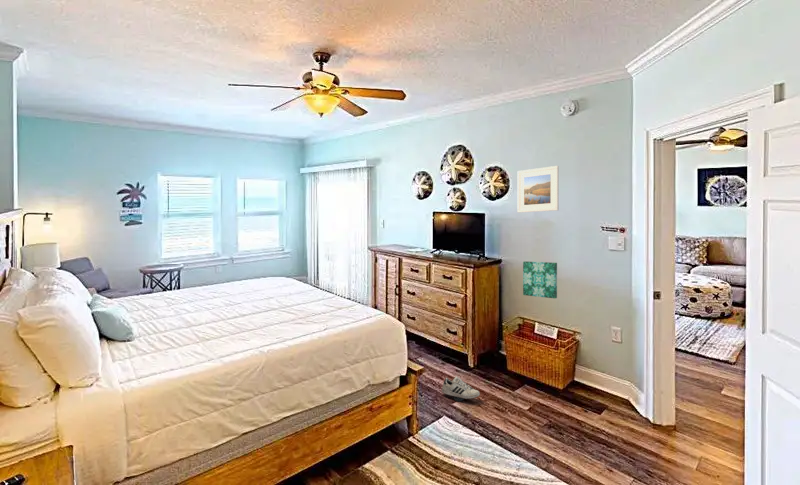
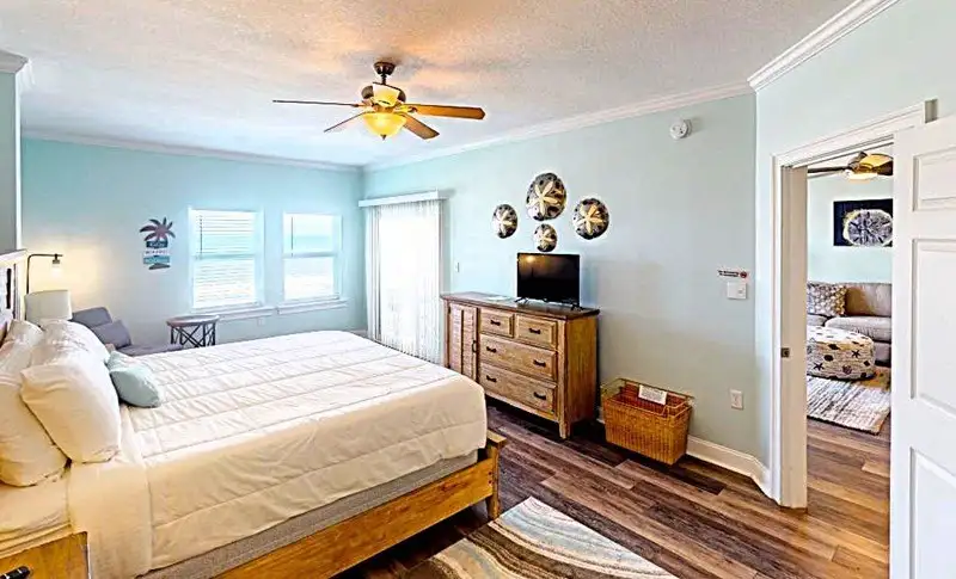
- shoe (460, 388)
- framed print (537, 190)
- wall art (539, 279)
